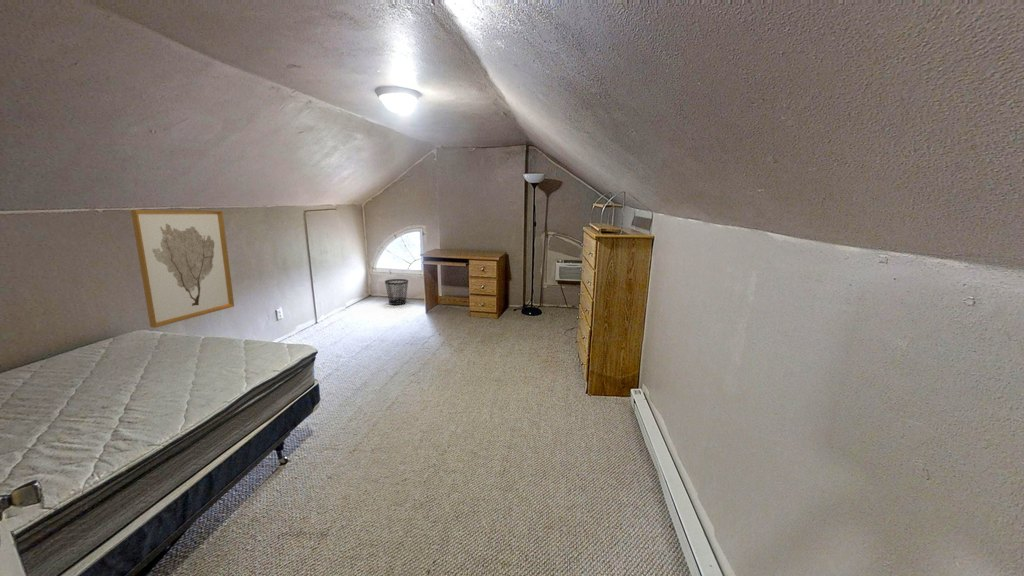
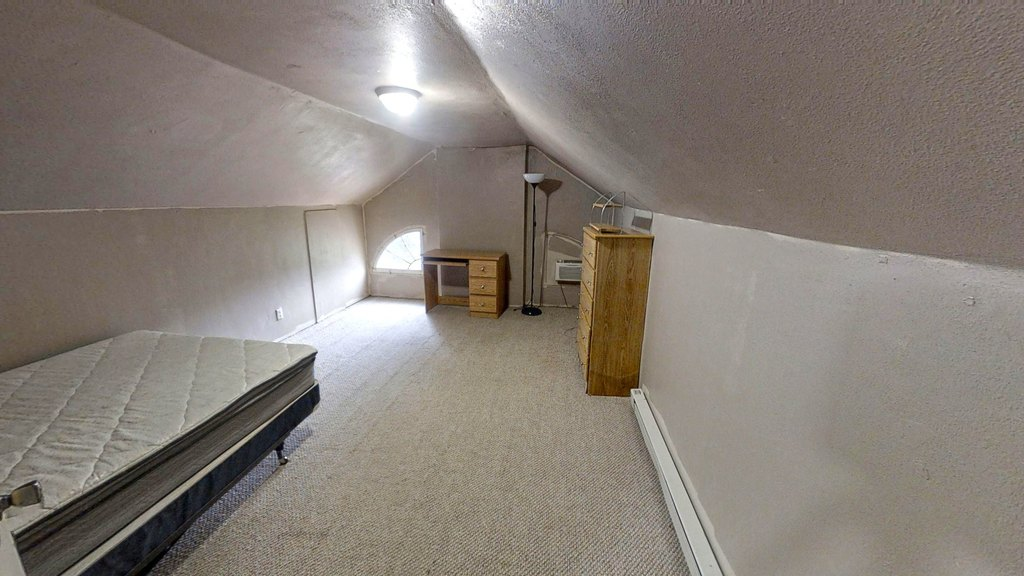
- wastebasket (397, 292)
- wall art (189, 264)
